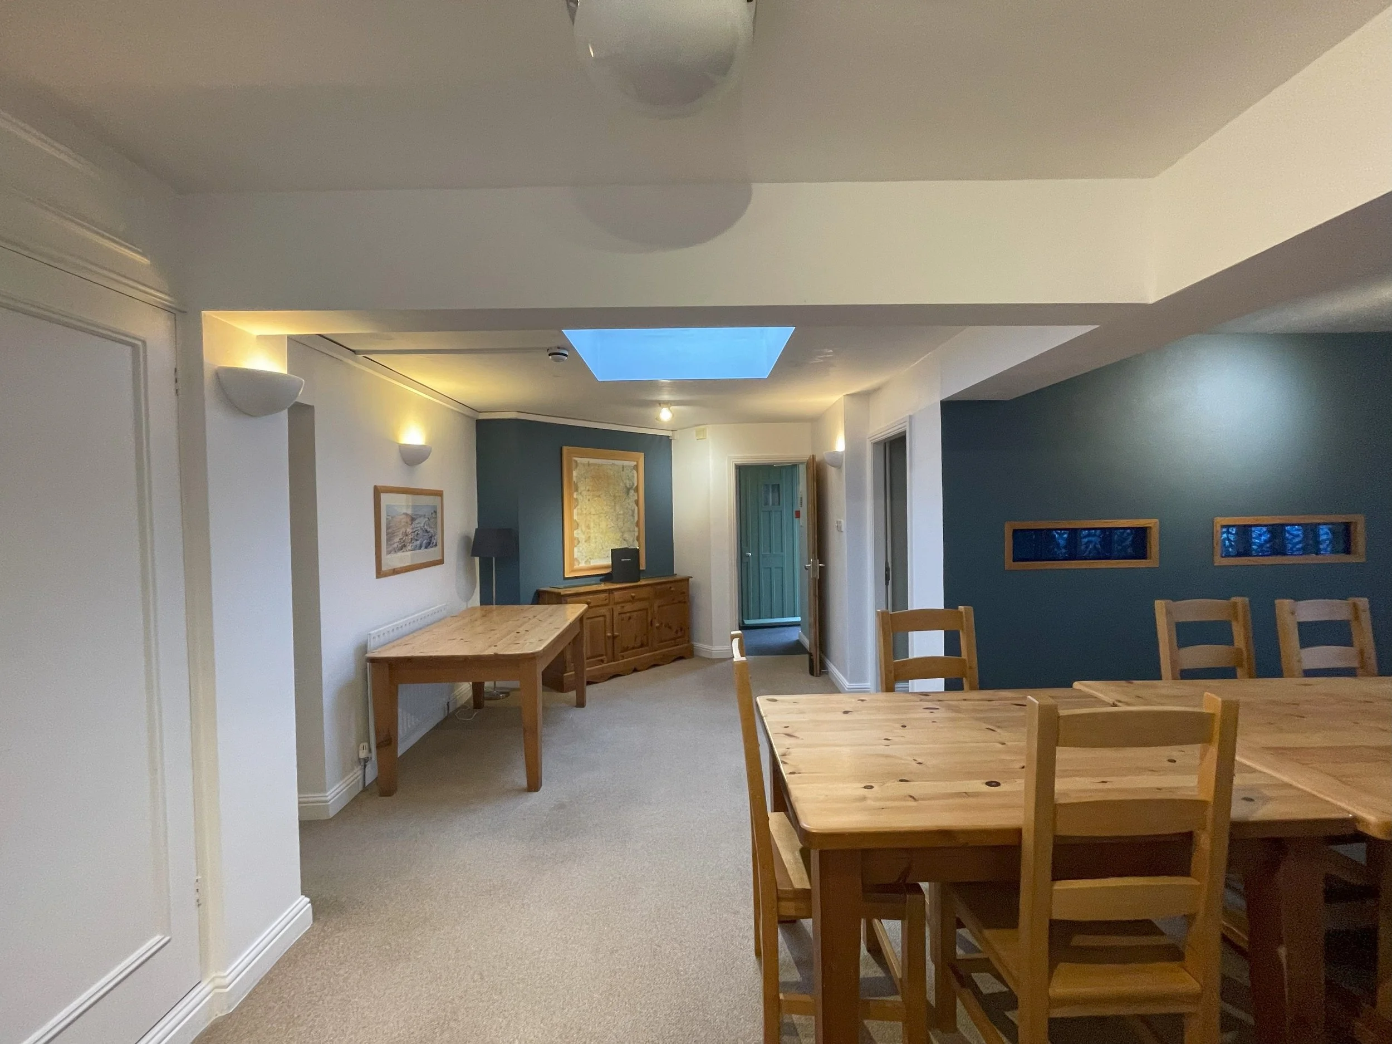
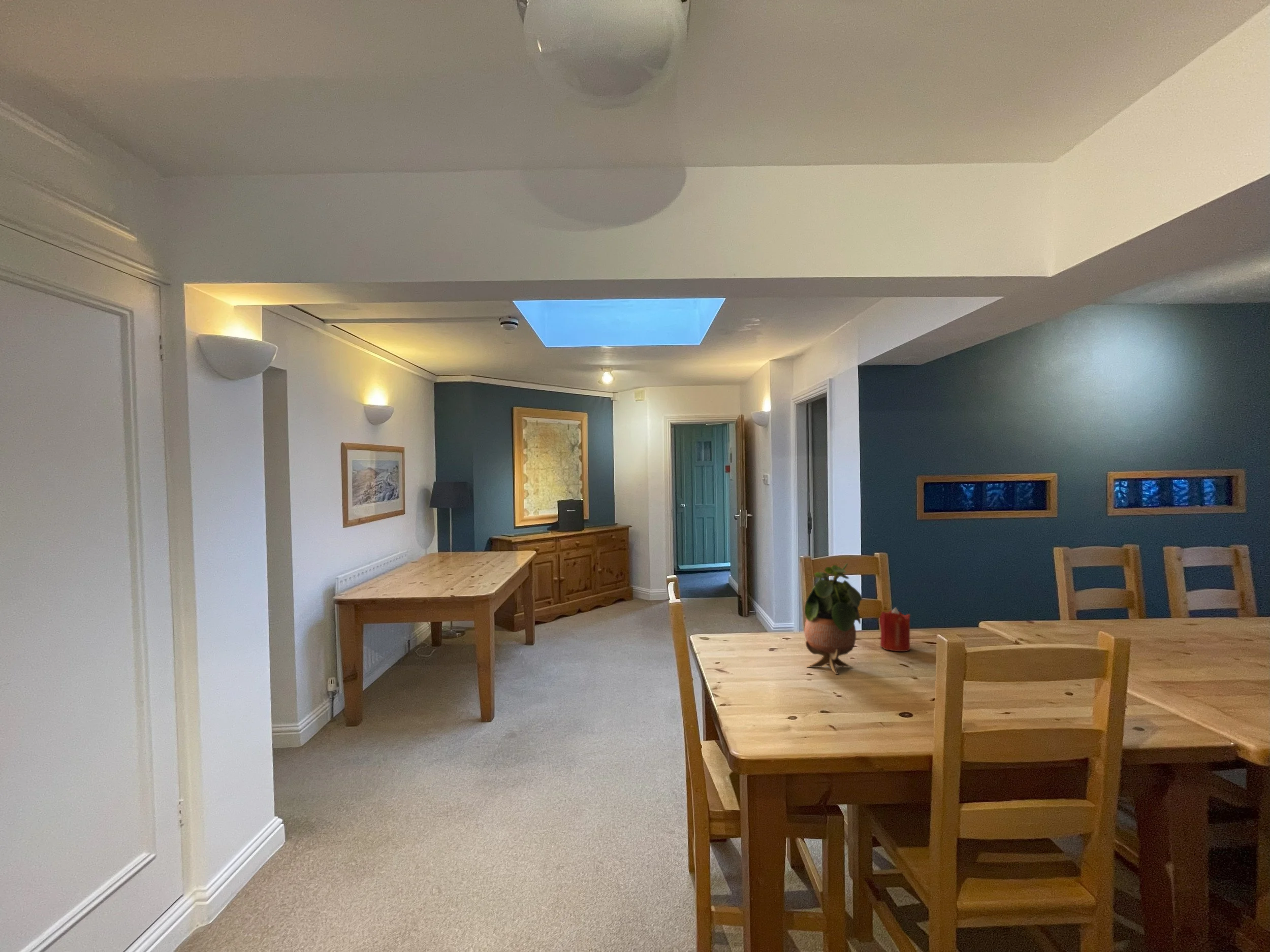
+ potted plant (833, 616)
+ candle (895, 627)
